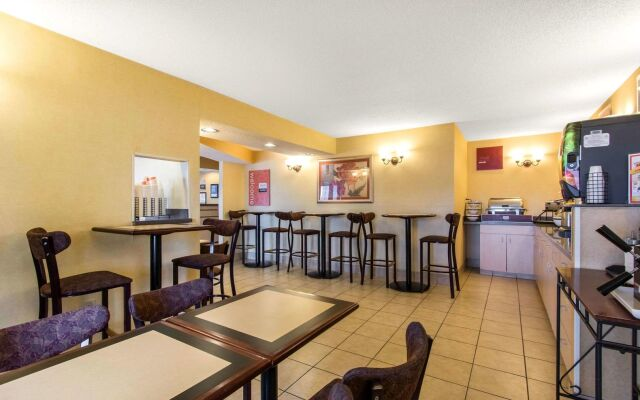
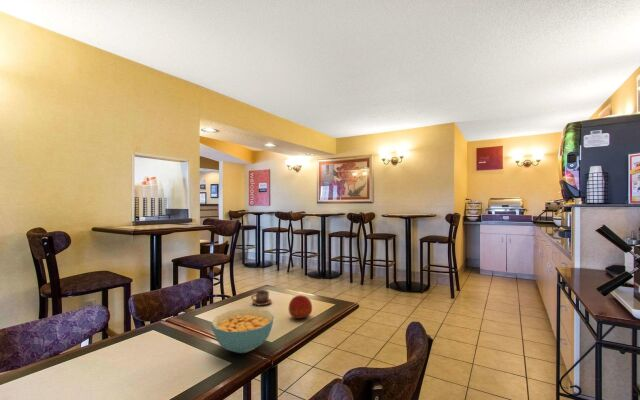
+ cereal bowl (243, 333)
+ cup (261, 297)
+ fruit (300, 306)
